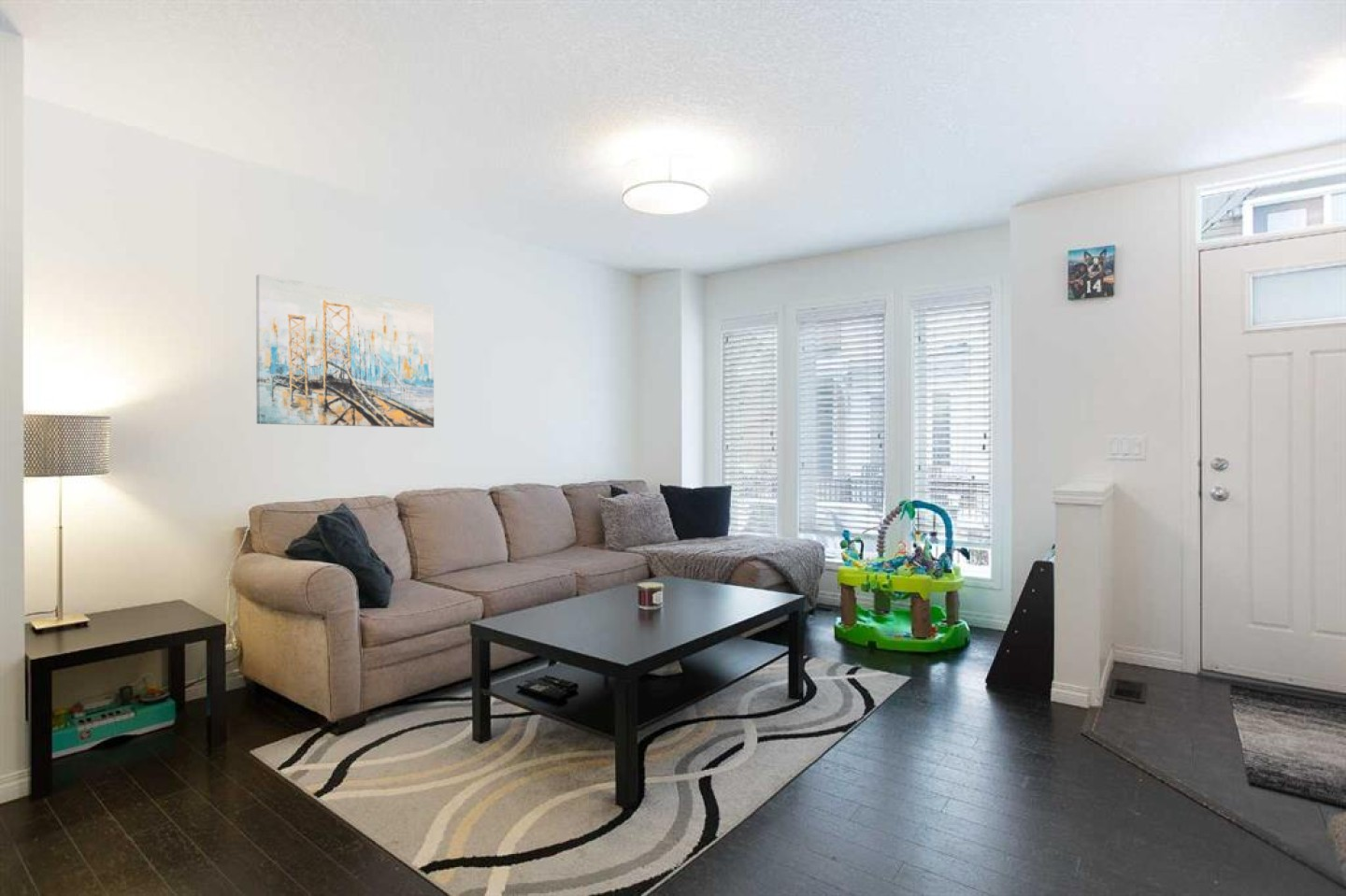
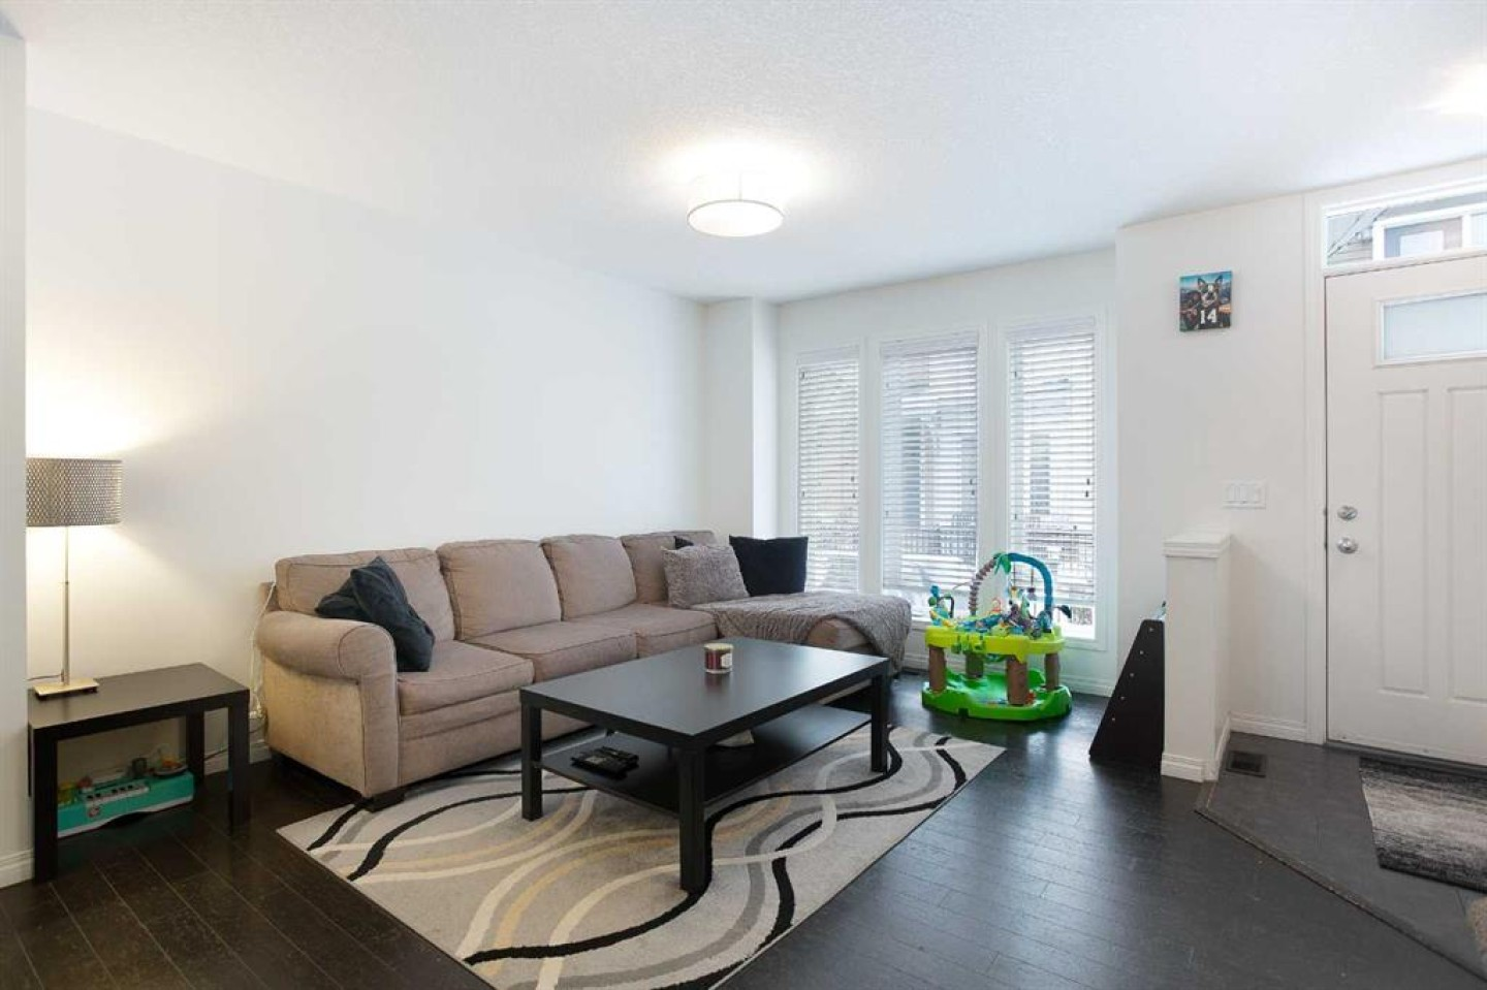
- wall art (353, 359)
